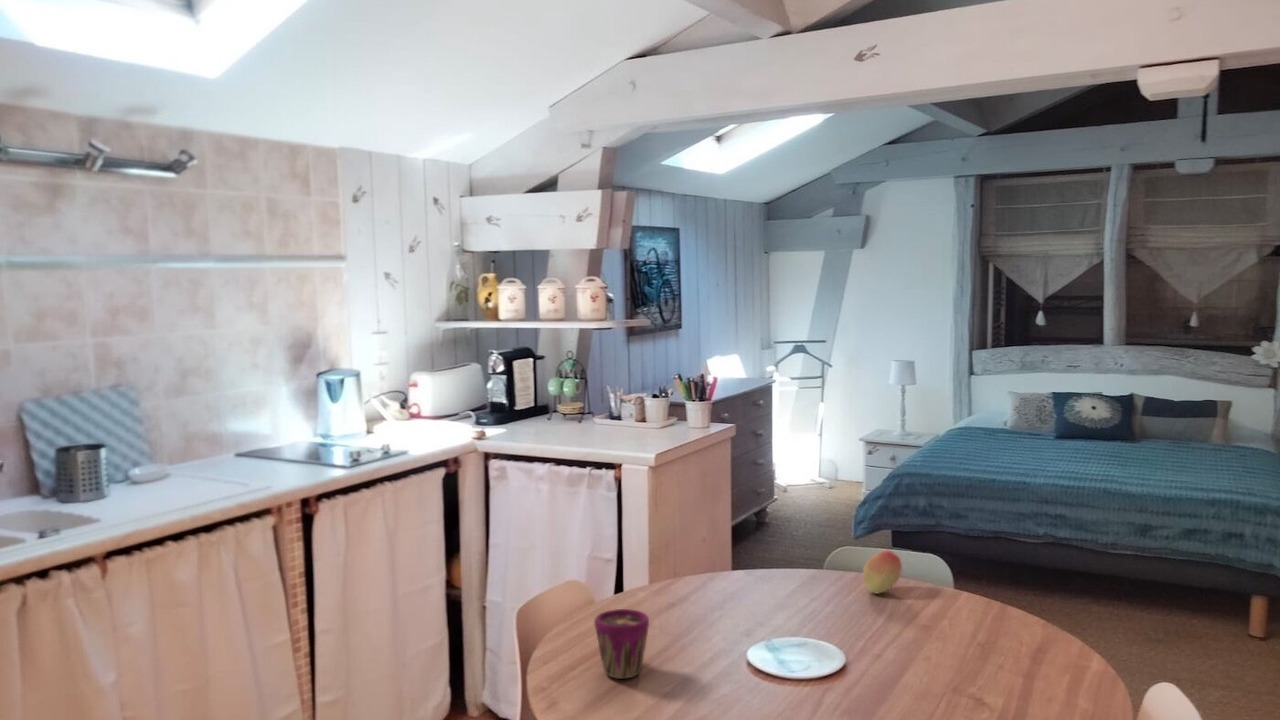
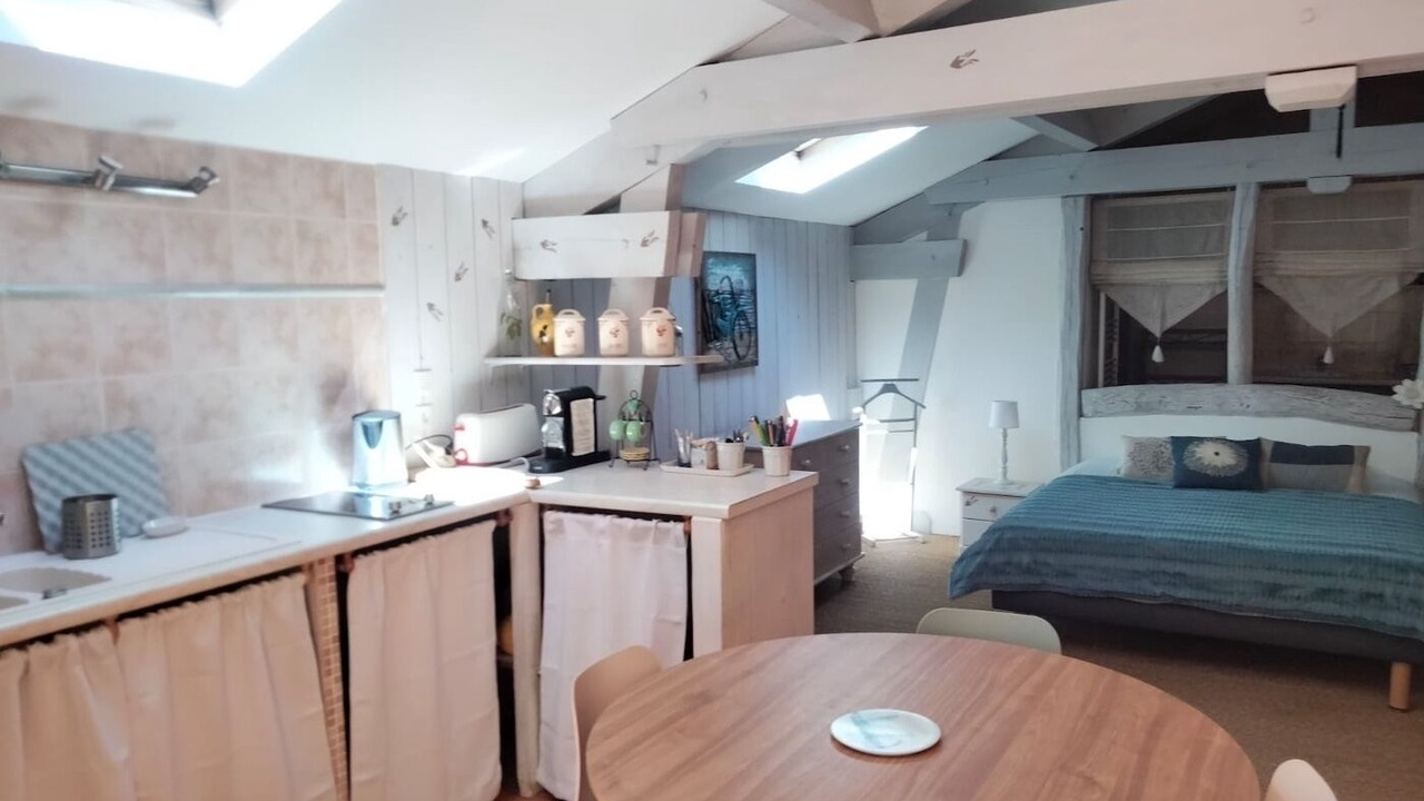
- fruit (883, 571)
- cup (619, 642)
